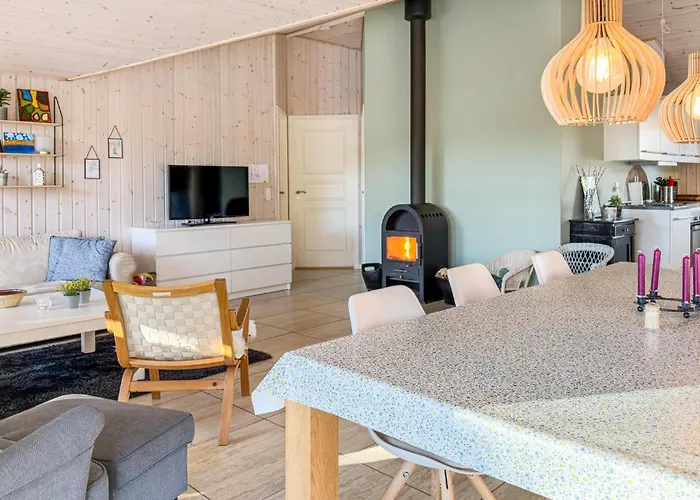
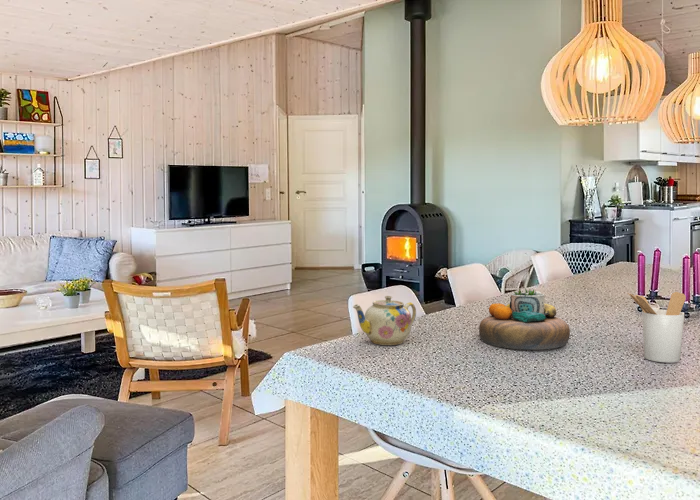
+ teapot (386, 319)
+ utensil holder (654, 324)
+ decorative bowl (523, 314)
